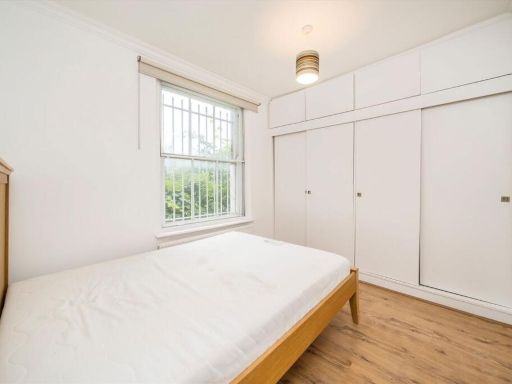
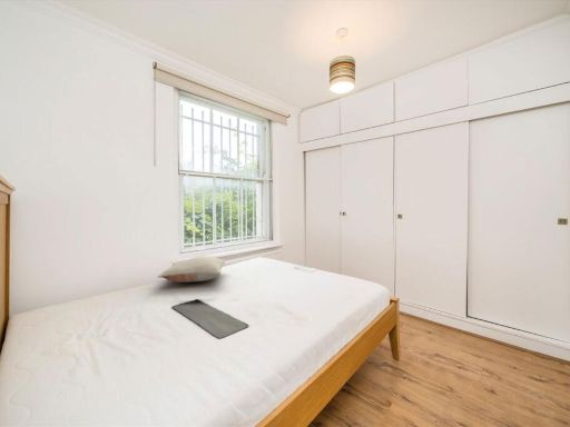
+ bath mat (206, 315)
+ pillow (195, 268)
